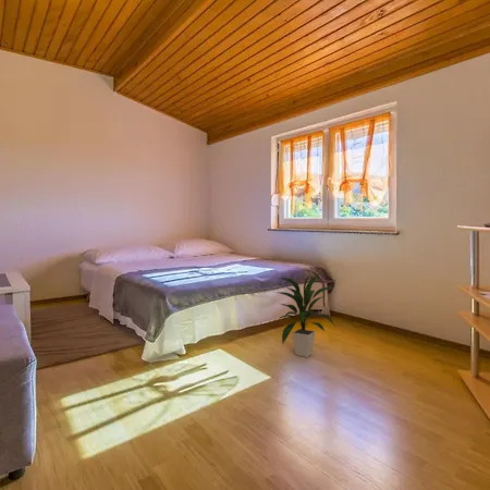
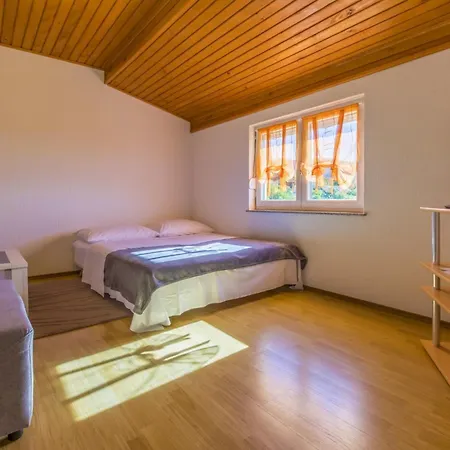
- indoor plant (301, 311)
